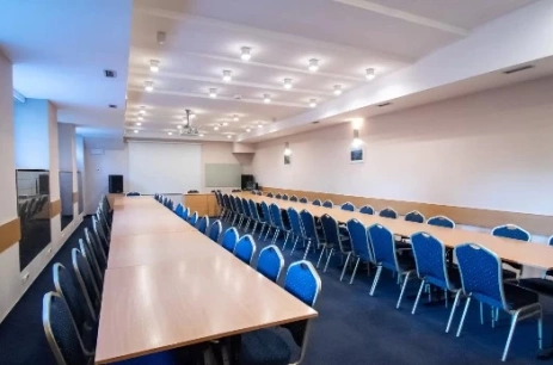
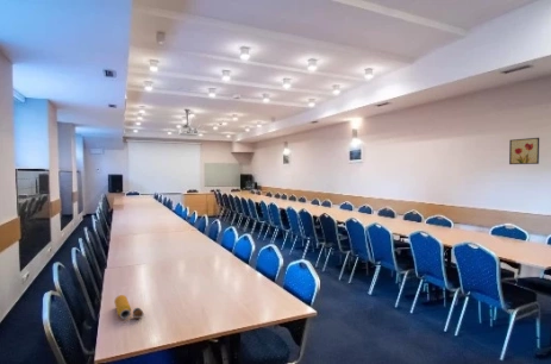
+ wall art (524, 151)
+ water bottle (129, 307)
